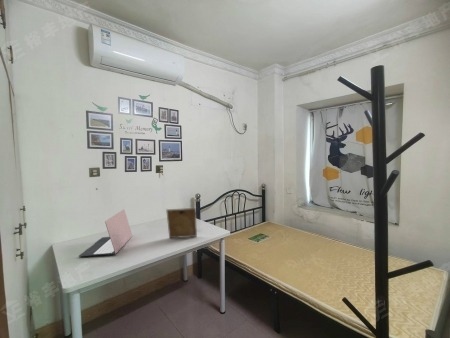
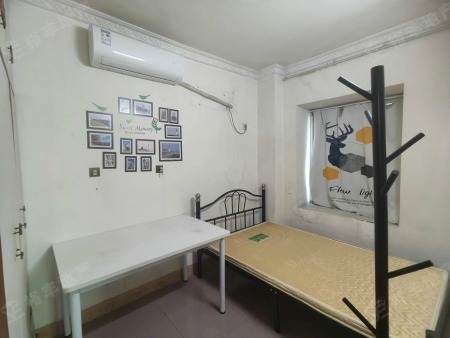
- laptop (108, 230)
- picture frame (182, 223)
